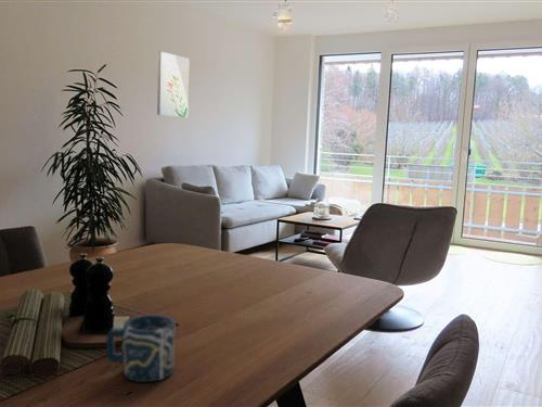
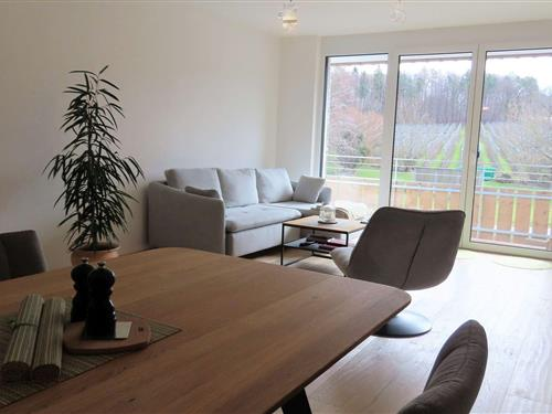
- wall art (173, 86)
- cup (140, 346)
